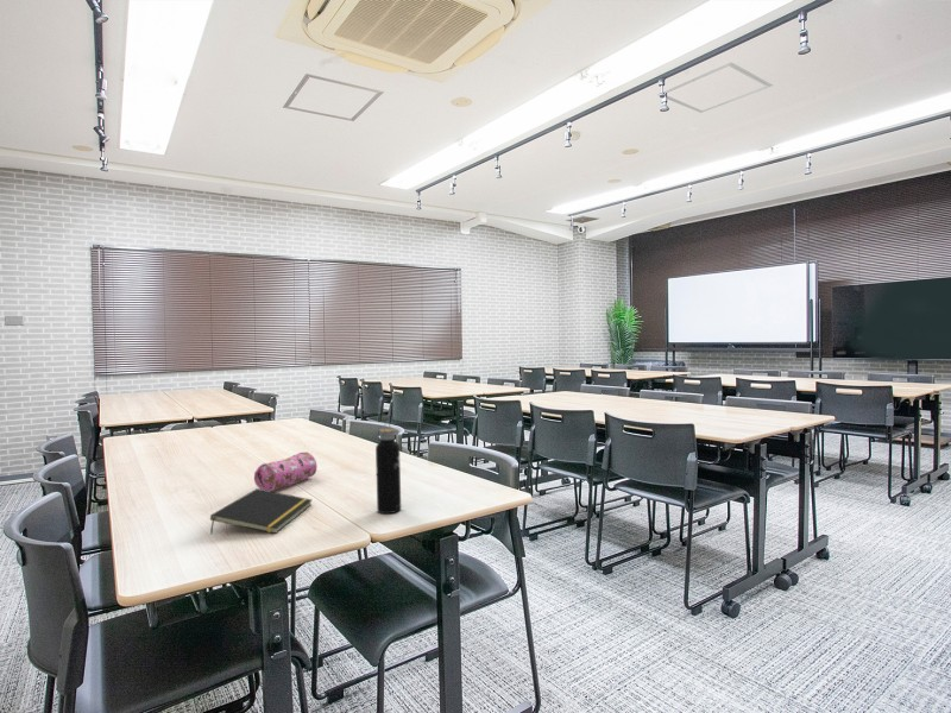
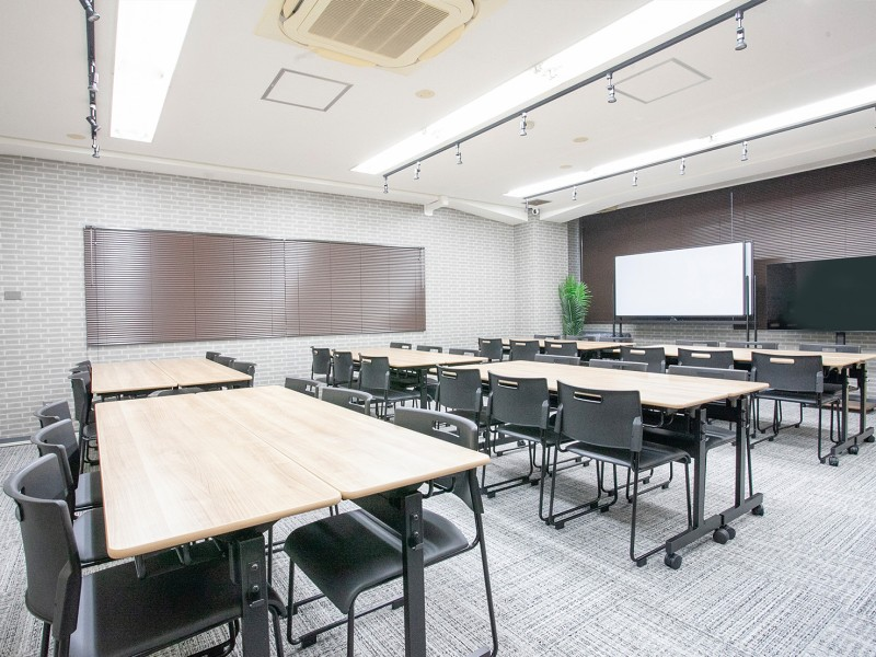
- water bottle (388, 465)
- notepad (265, 509)
- pencil case (286, 471)
